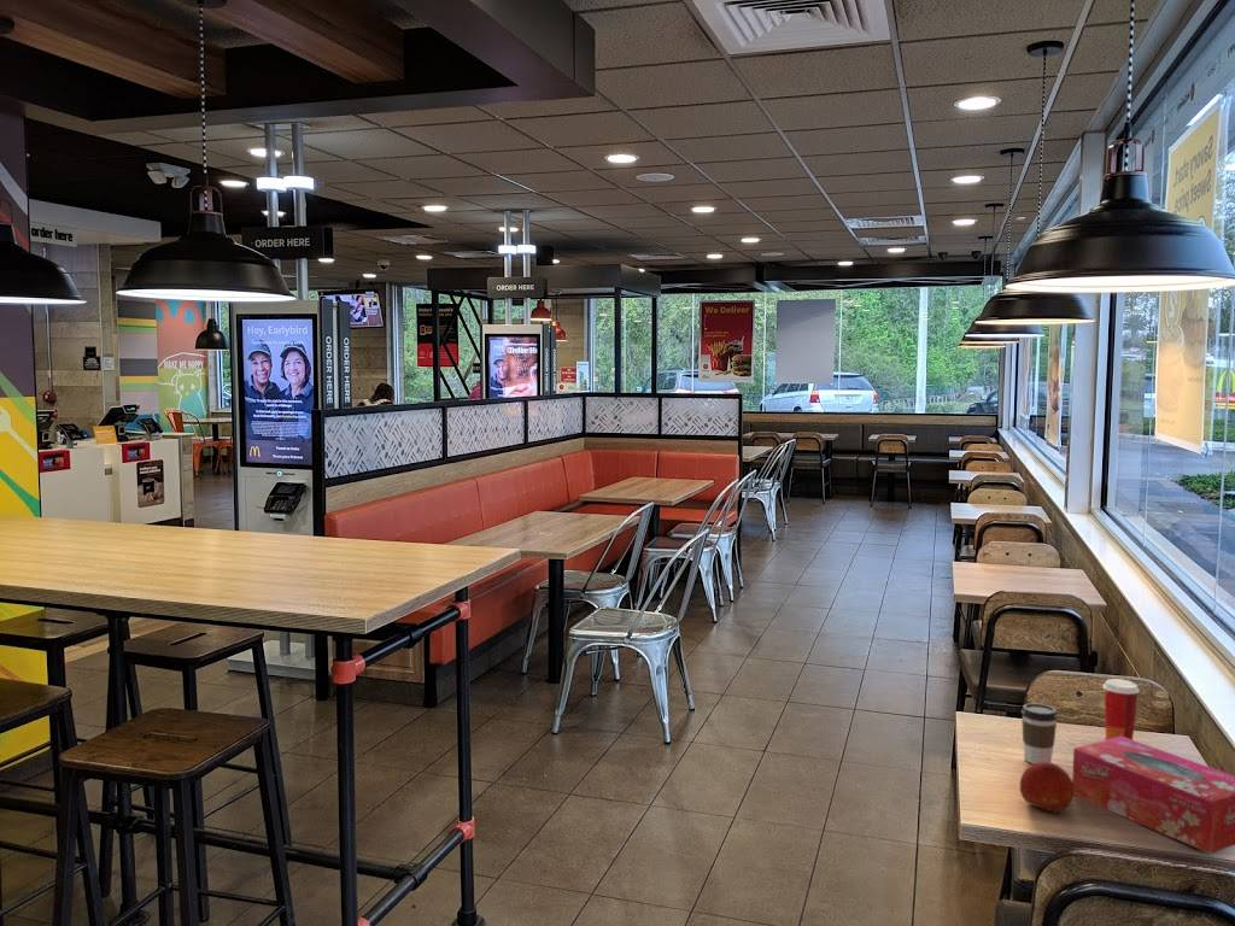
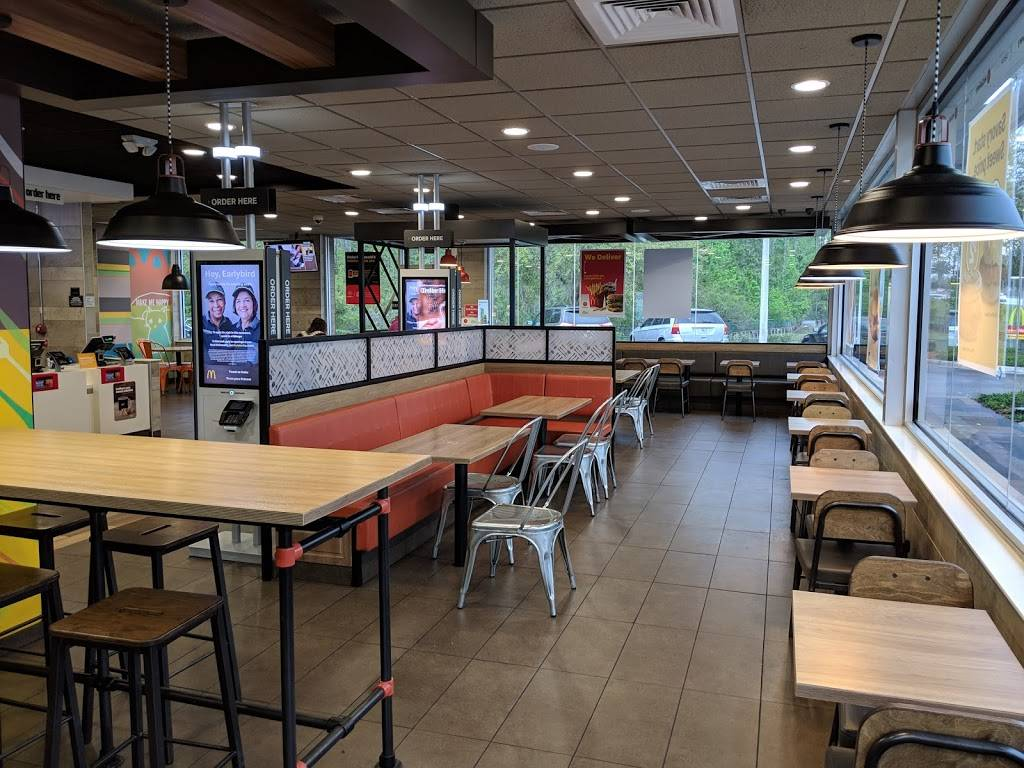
- paper cup (1119, 711)
- coffee cup (1038, 734)
- tissue box (1161, 790)
- fruit (1047, 784)
